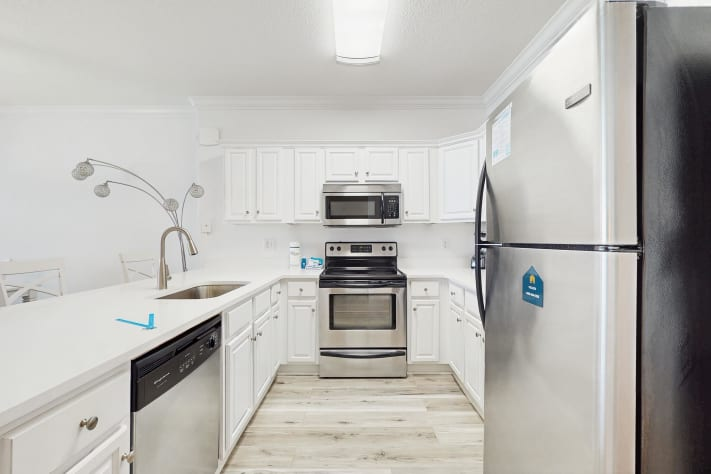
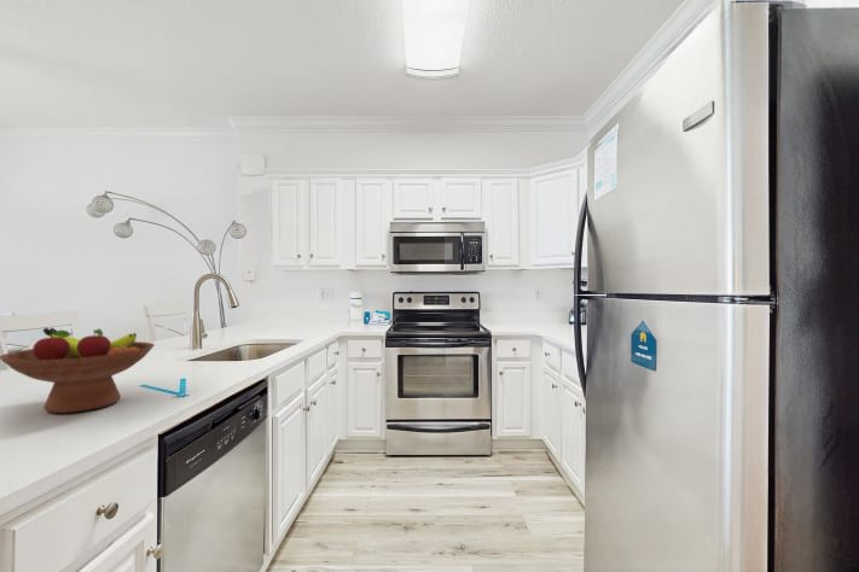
+ fruit bowl (83, 366)
